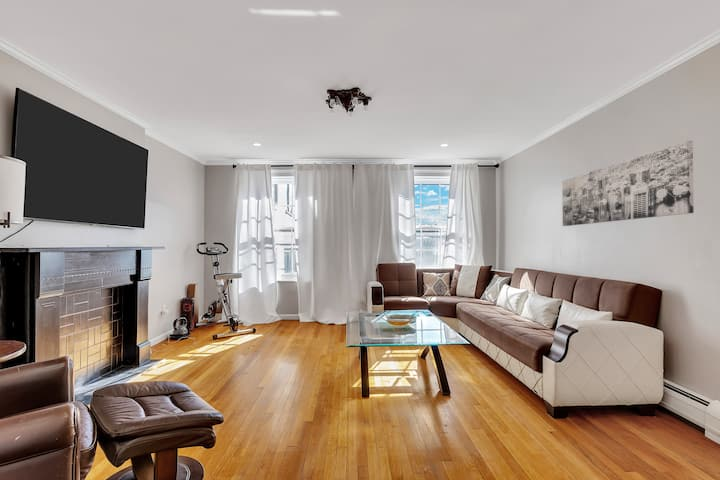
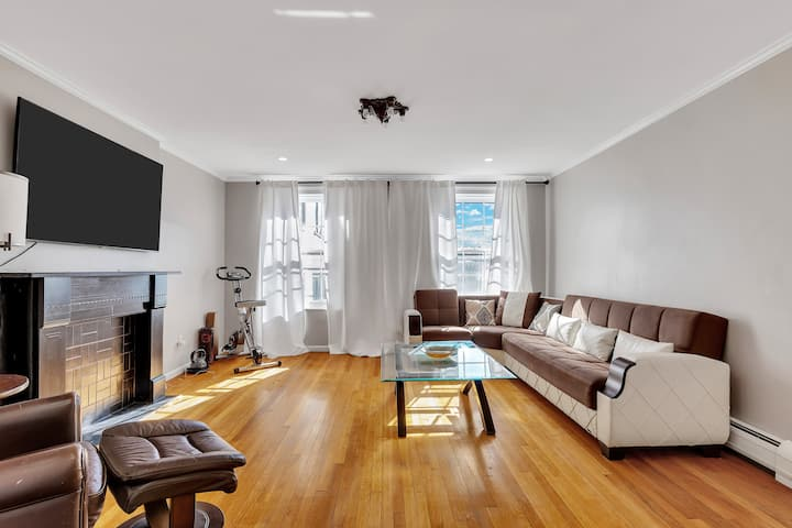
- wall art (612, 193)
